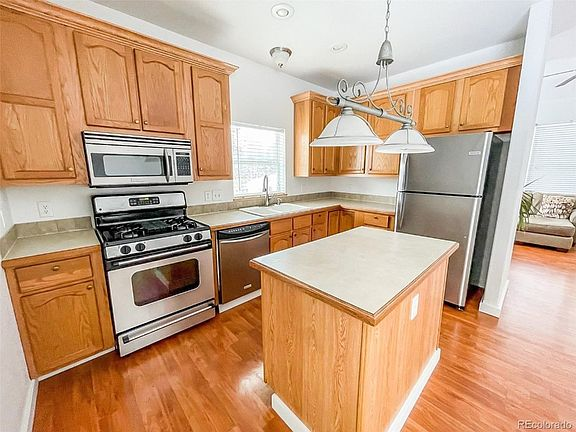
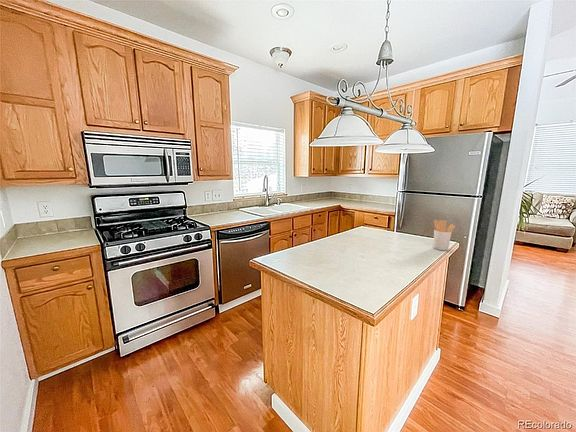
+ utensil holder (441, 234)
